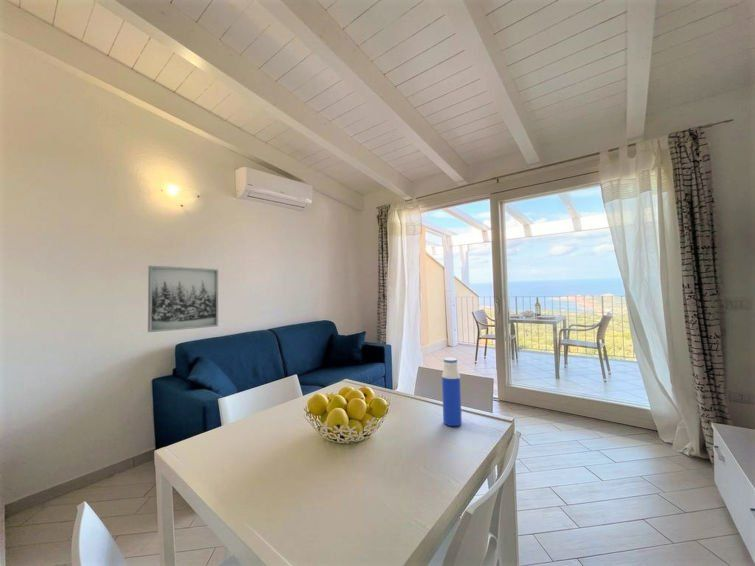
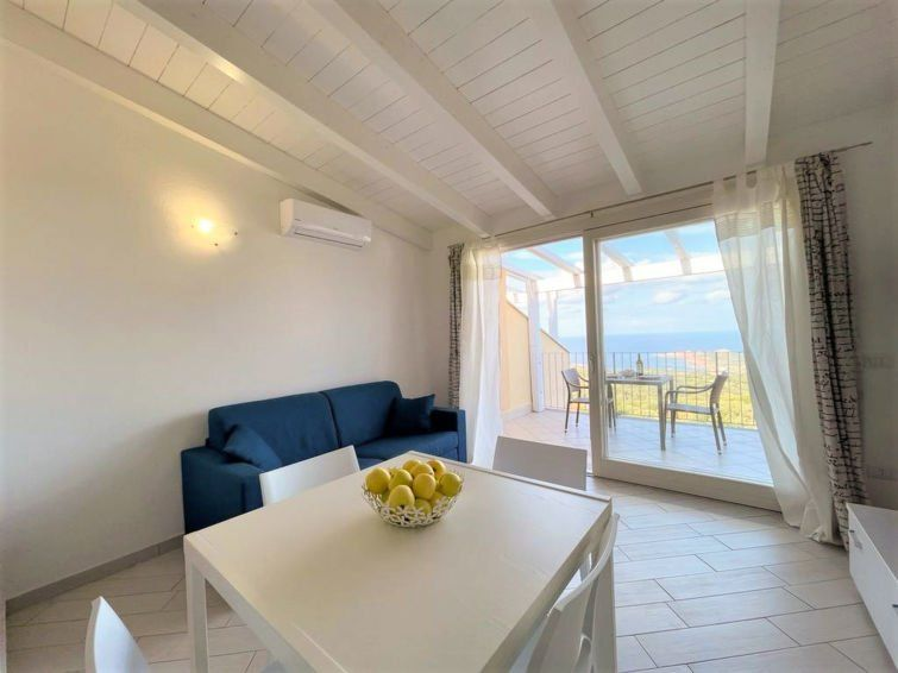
- water bottle (451, 390)
- wall art (185, 298)
